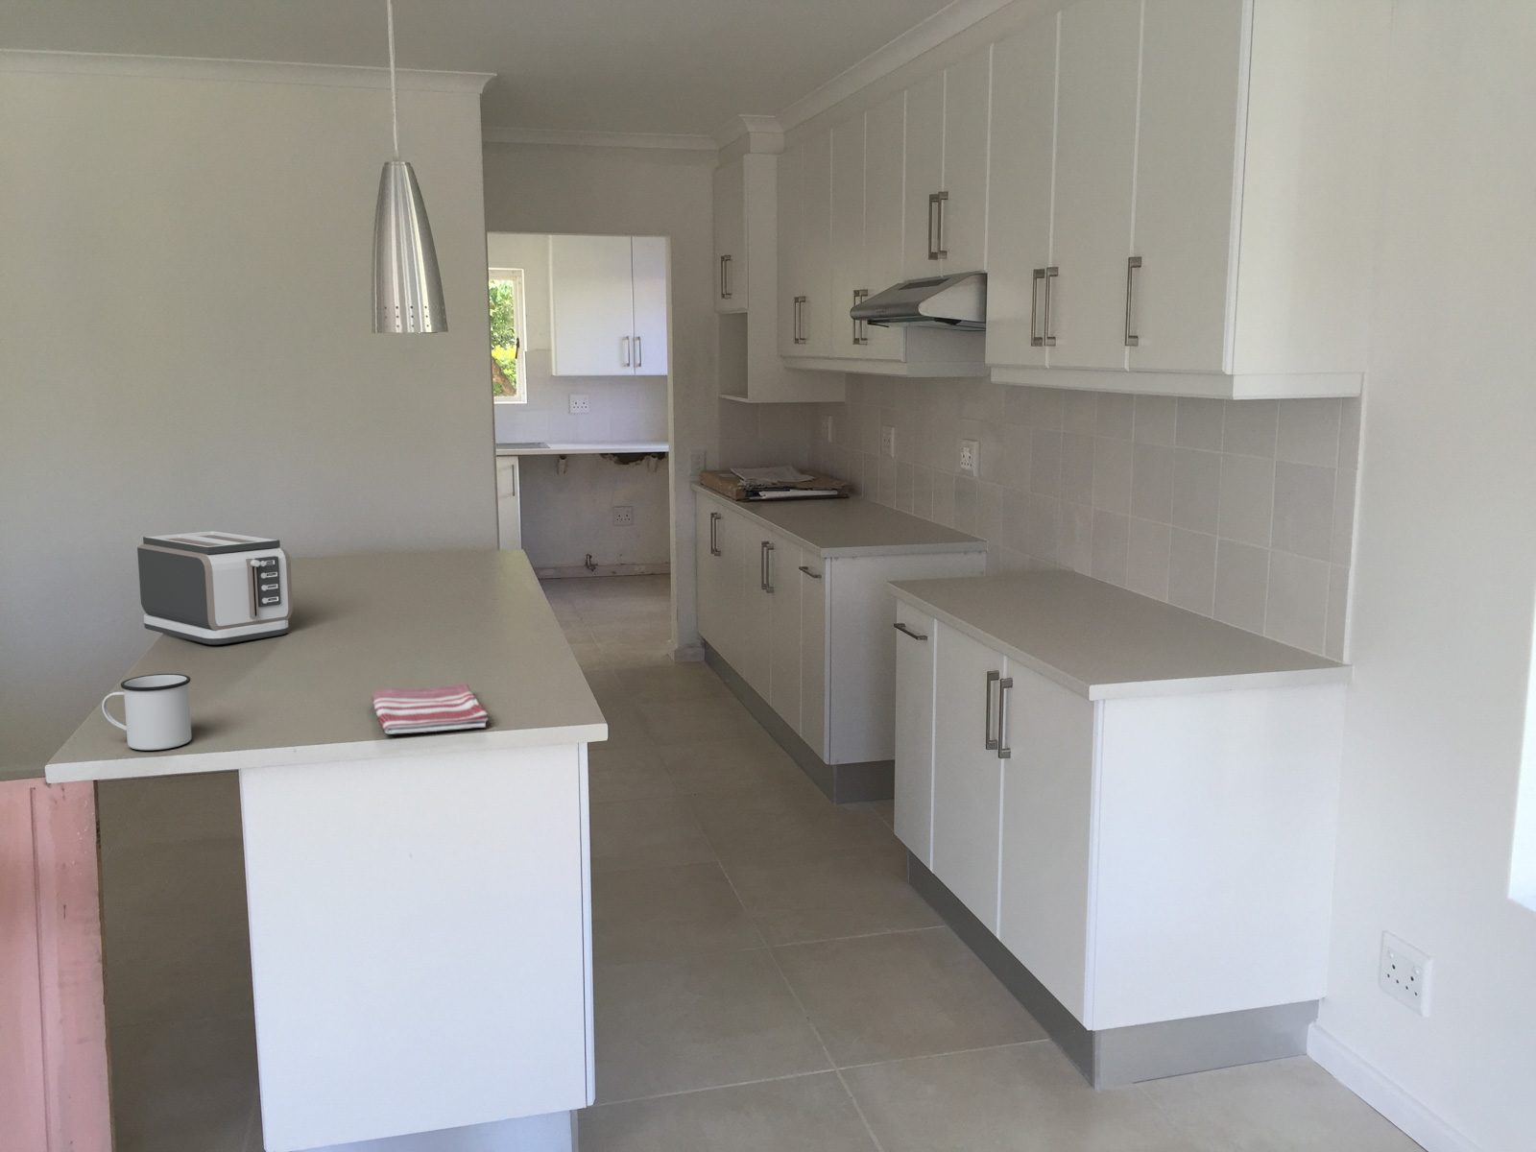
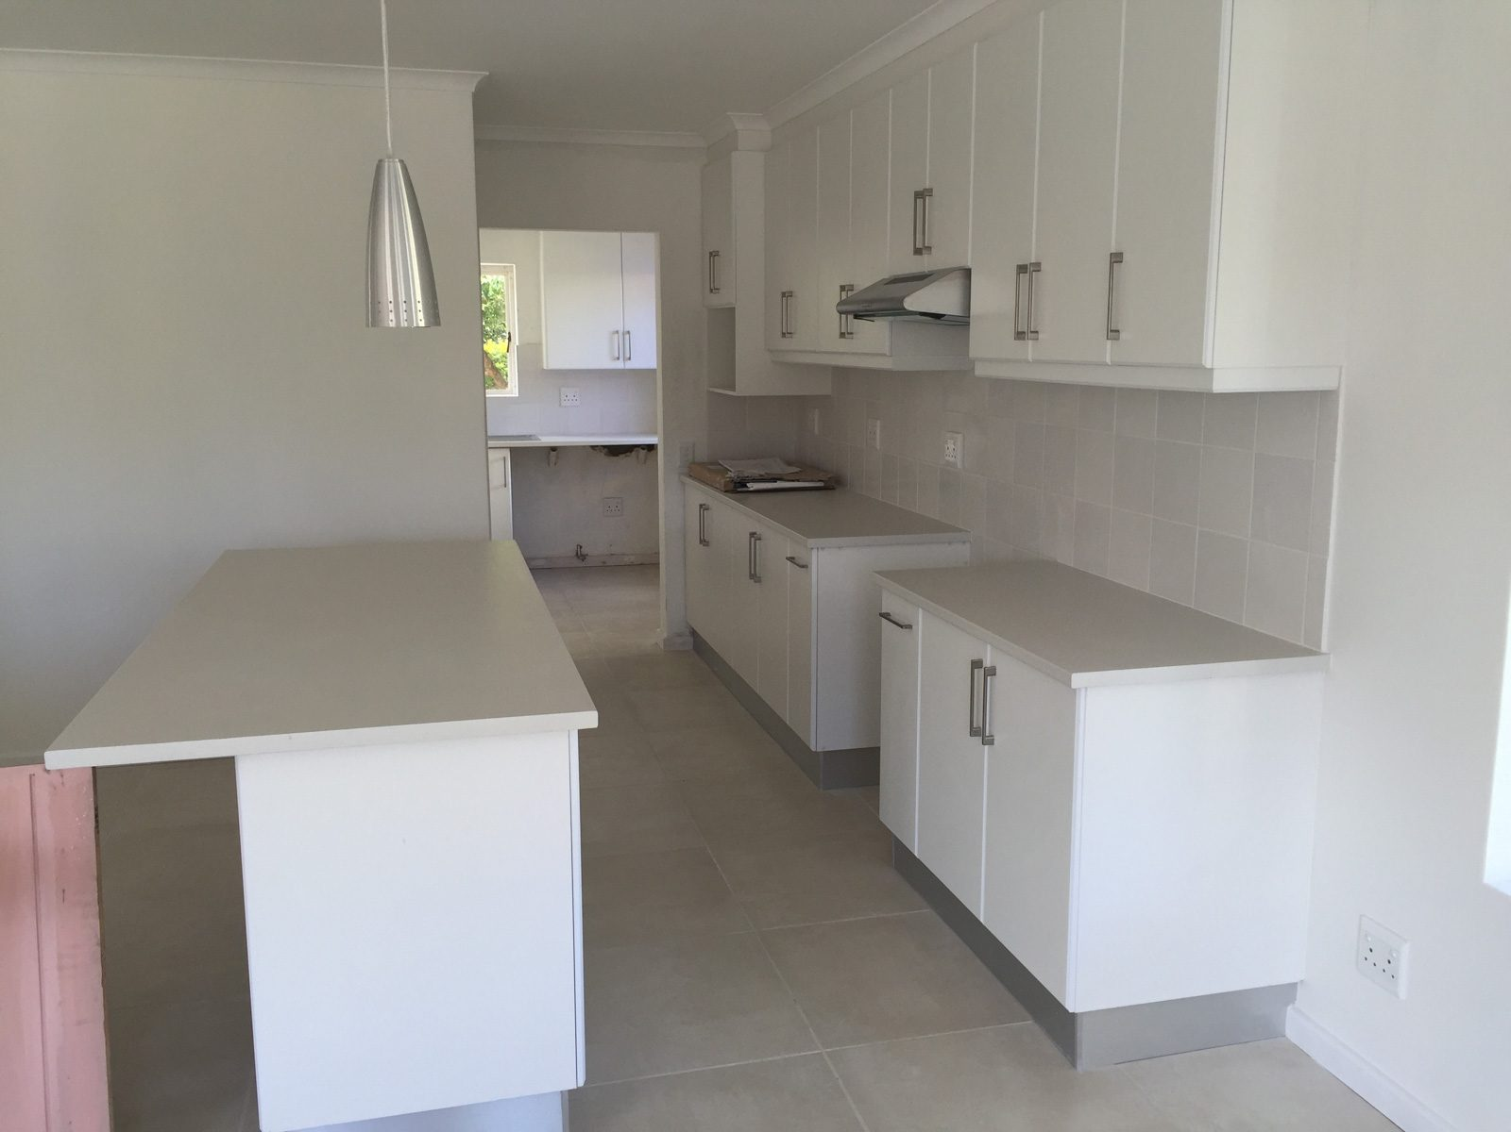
- dish towel (428, 708)
- mug (146, 712)
- toaster (216, 584)
